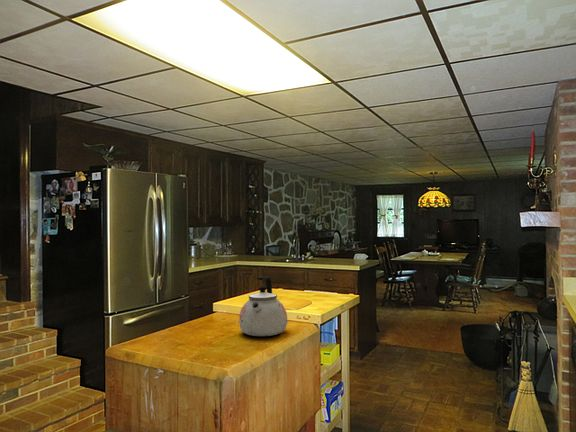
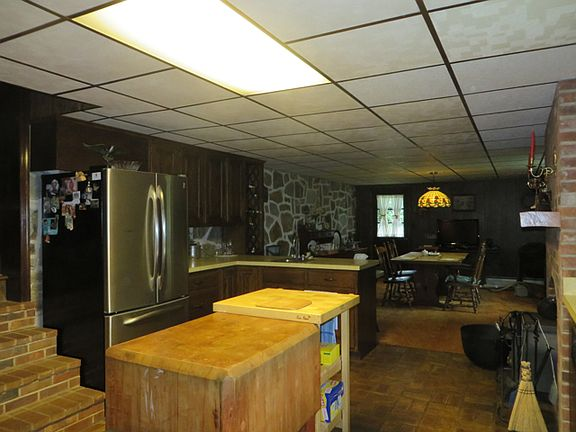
- kettle (262, 304)
